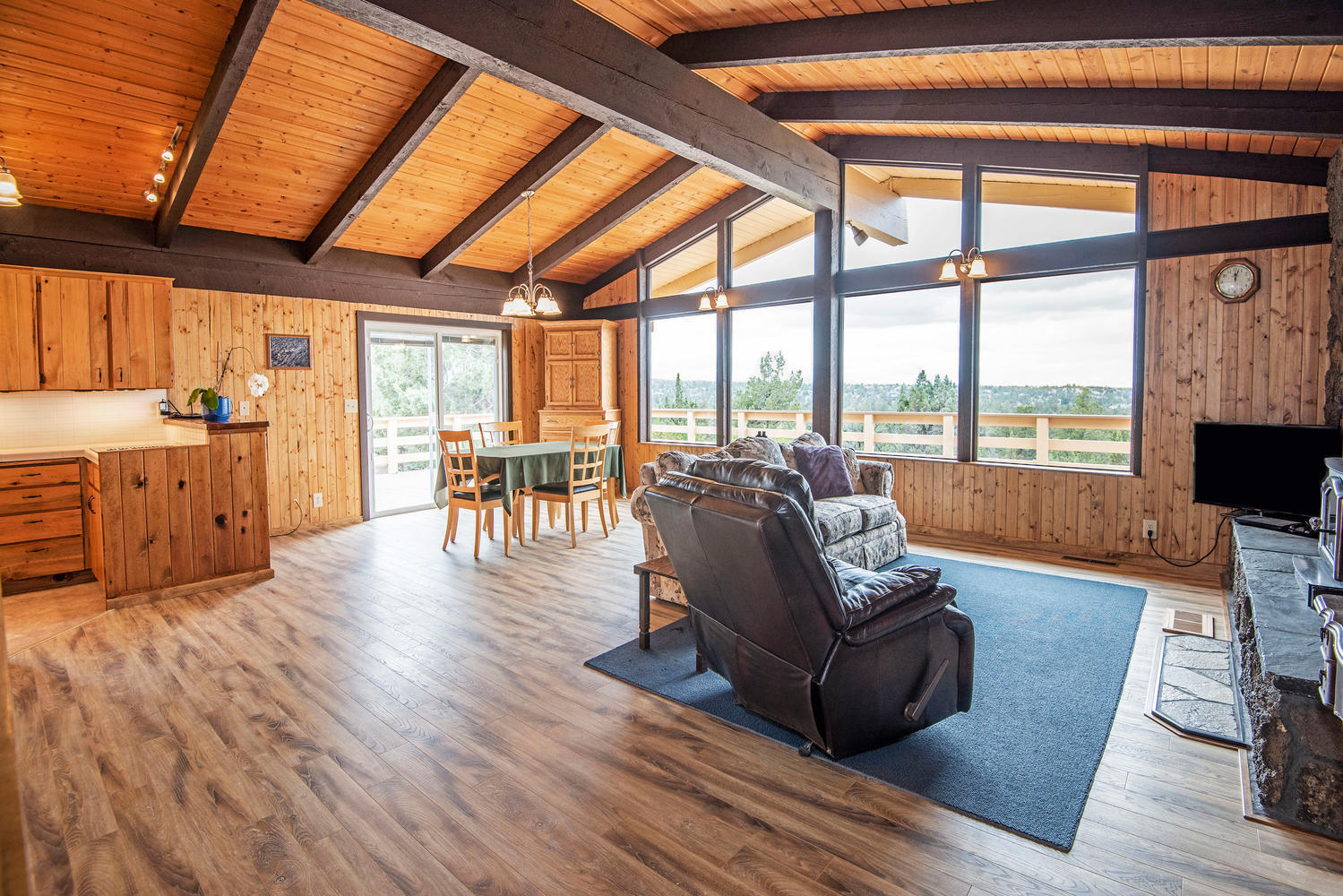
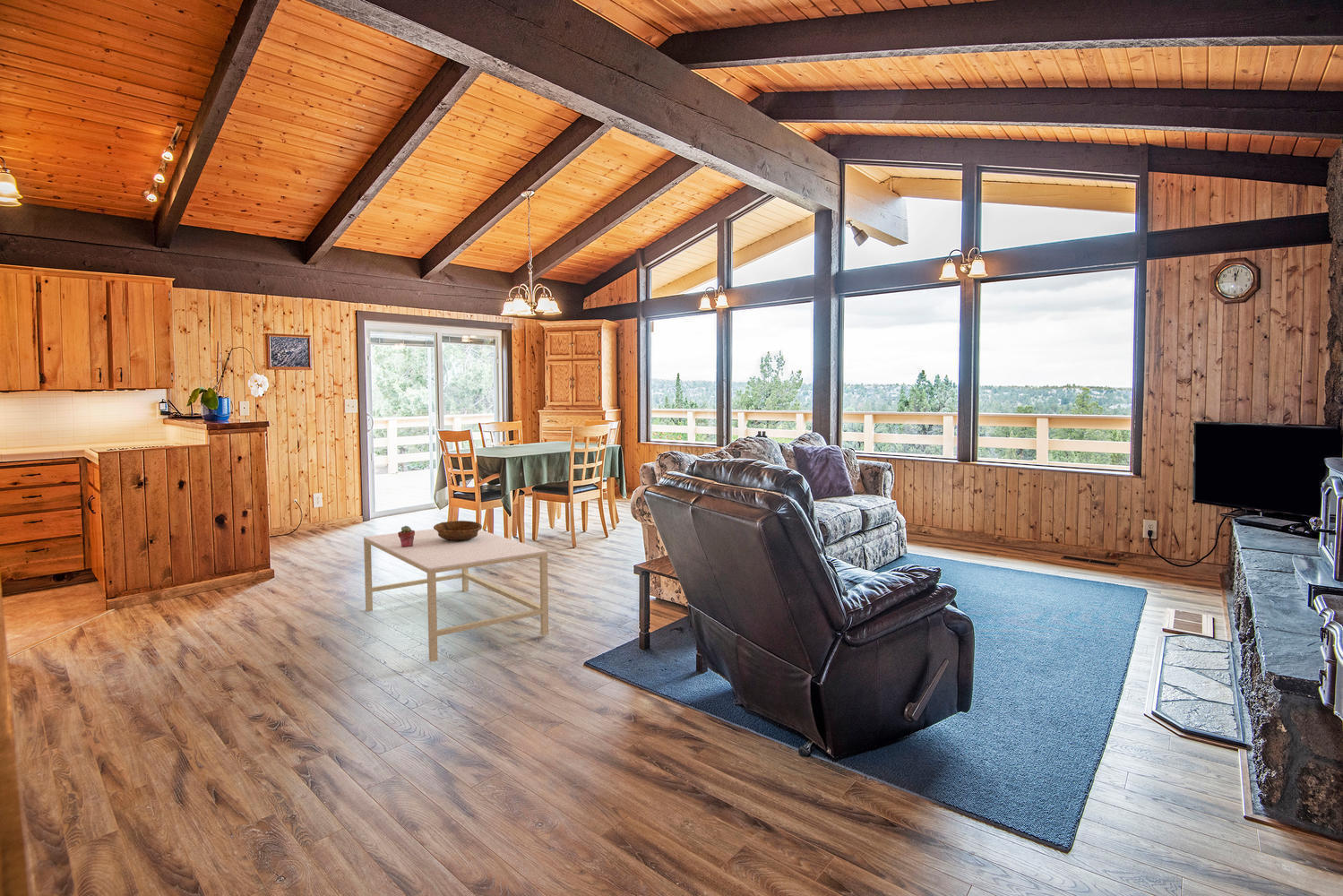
+ decorative bowl (458, 531)
+ potted succulent (406, 535)
+ coffee table (451, 579)
